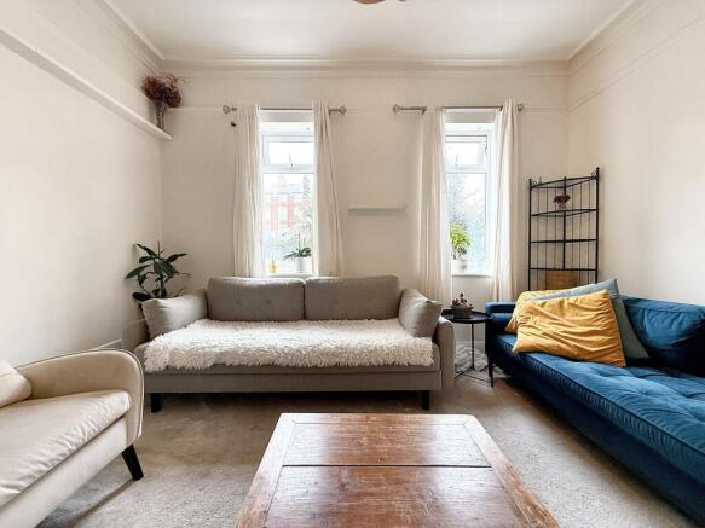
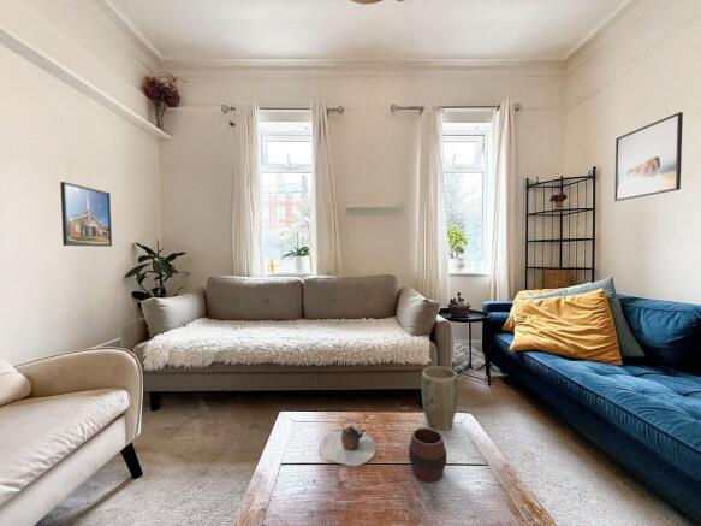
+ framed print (88, 217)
+ teapot (347, 433)
+ plant pot (439, 397)
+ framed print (644, 161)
+ cup (427, 454)
